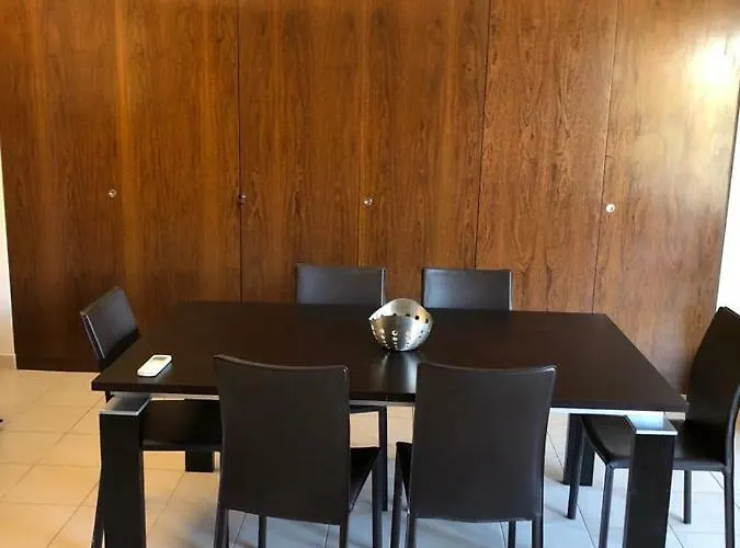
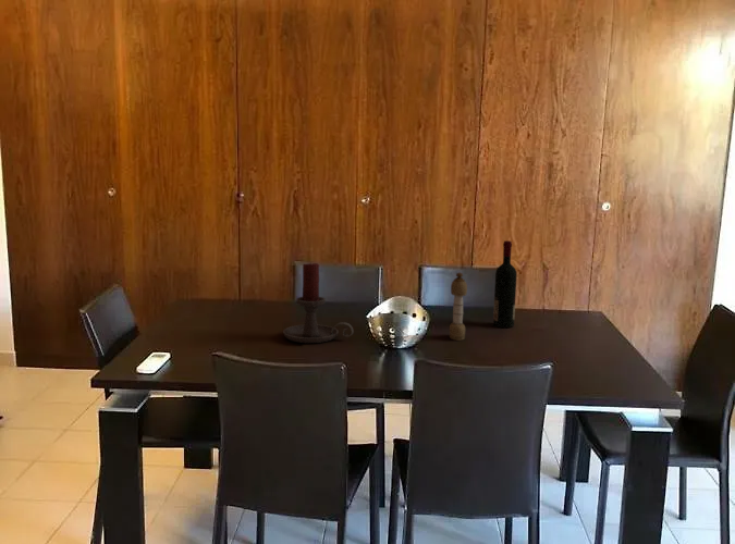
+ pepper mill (457, 305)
+ candle holder (318, 300)
+ alcohol (505, 283)
